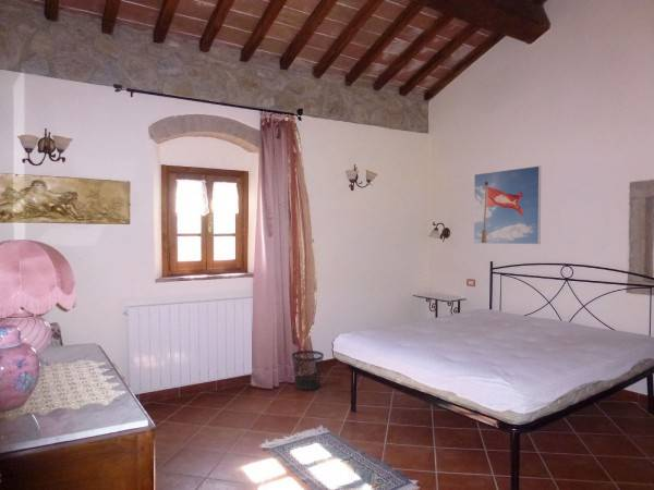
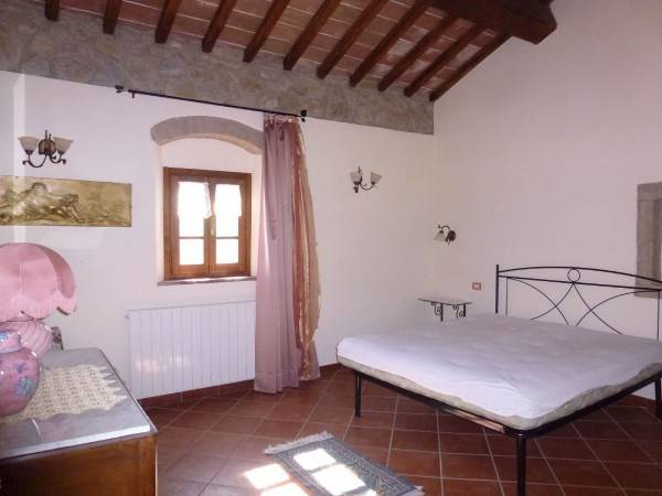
- wastebasket (307, 370)
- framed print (505, 207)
